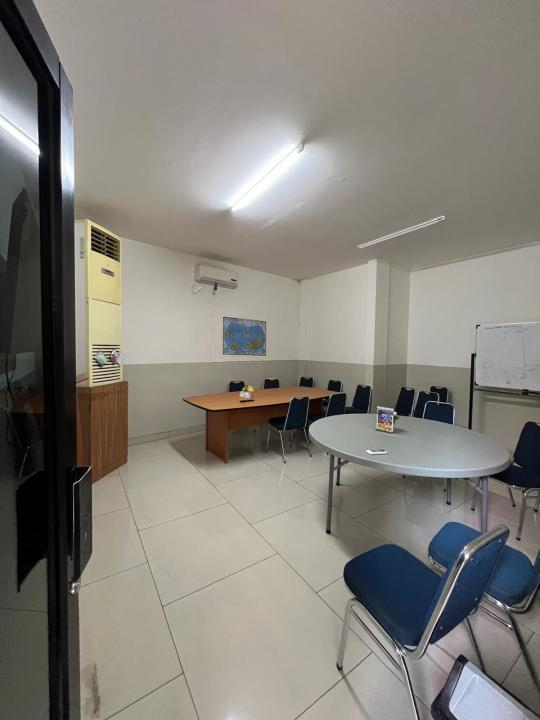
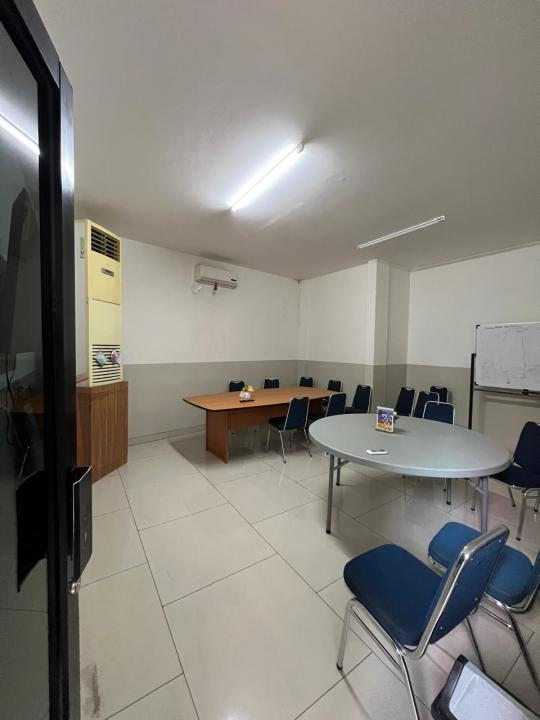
- world map (245, 337)
